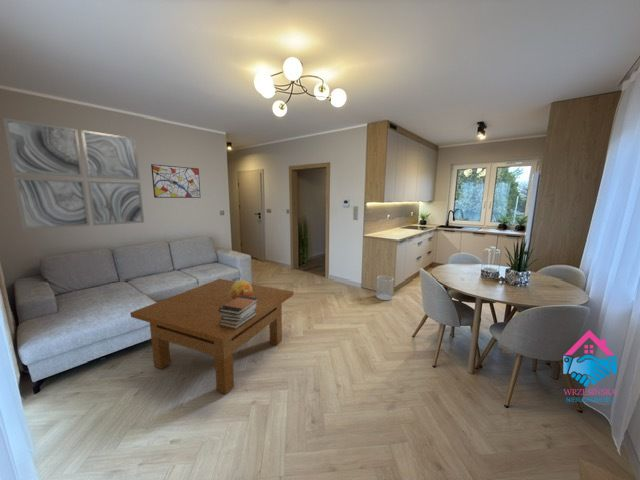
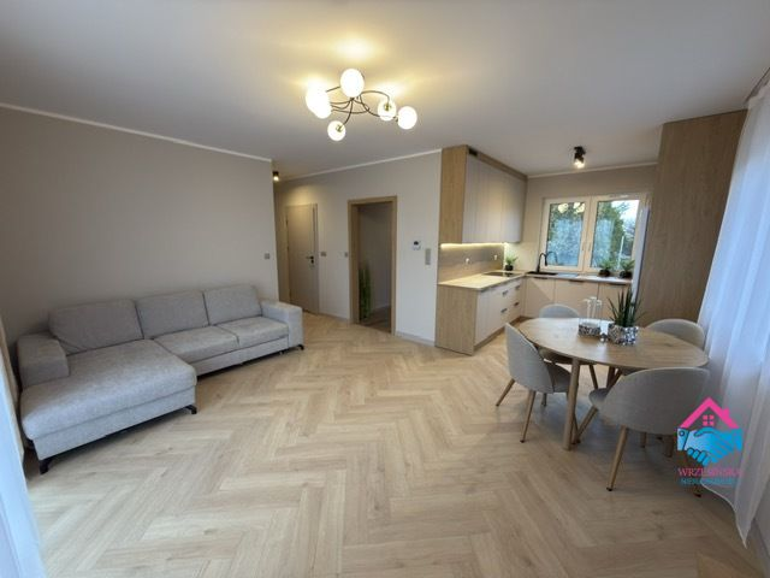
- wall art (177, 182)
- book stack (239, 310)
- decorative sphere (241, 291)
- wall art (83, 177)
- wastebasket (385, 287)
- table (222, 327)
